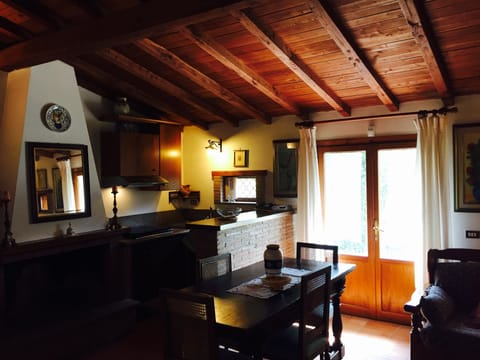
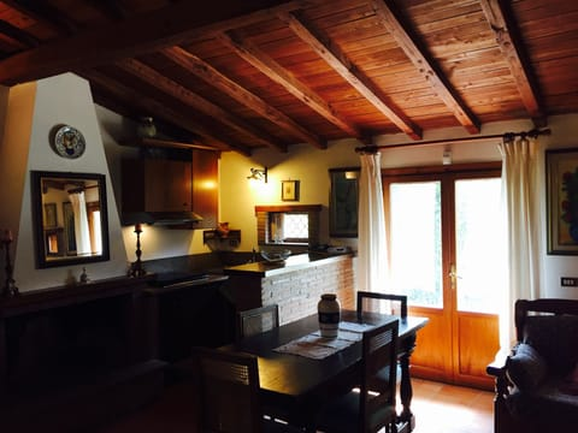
- bowl (276, 283)
